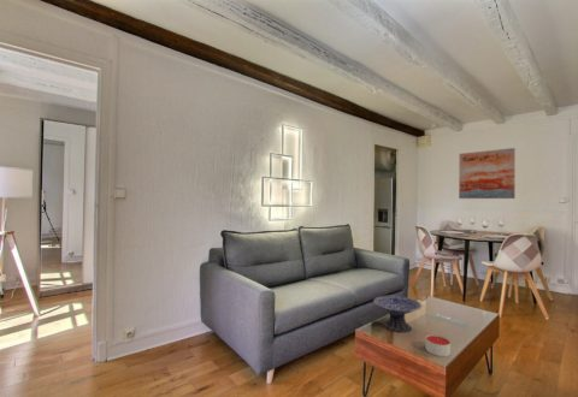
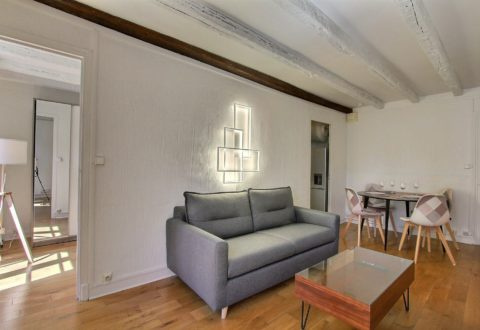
- decorative bowl (396, 314)
- wall art (485, 174)
- candle (437, 344)
